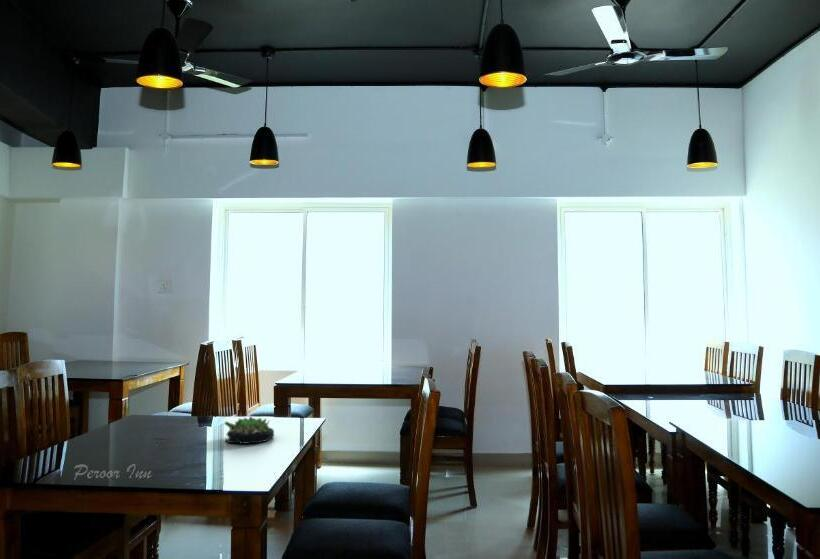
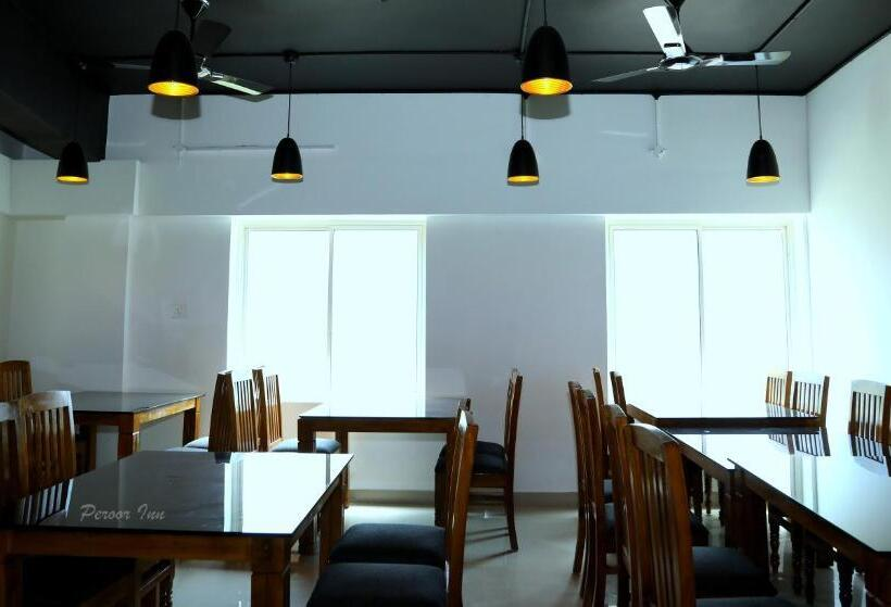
- succulent plant (248, 428)
